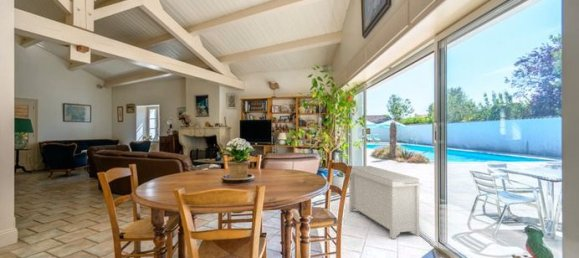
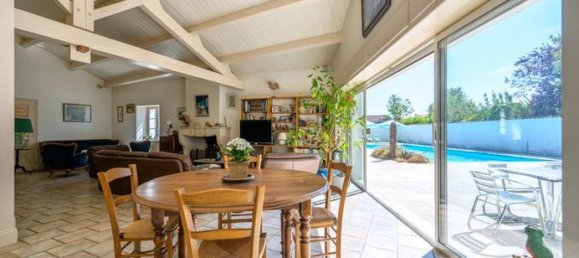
- bench (379, 196)
